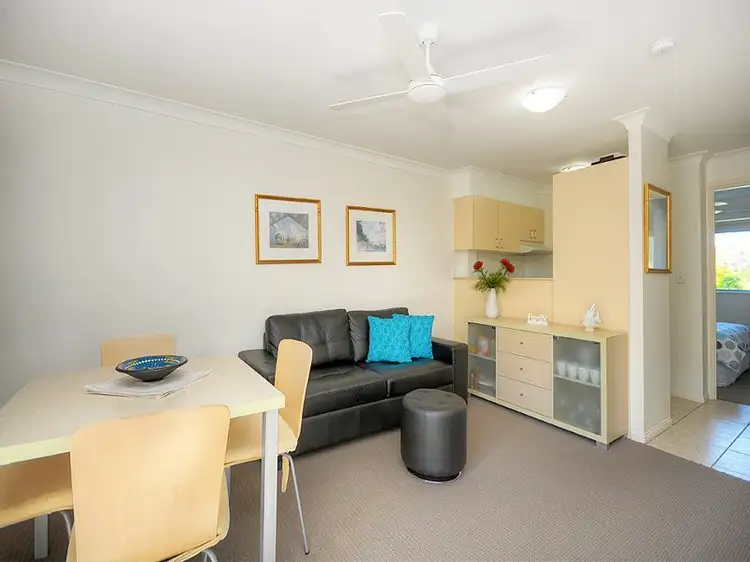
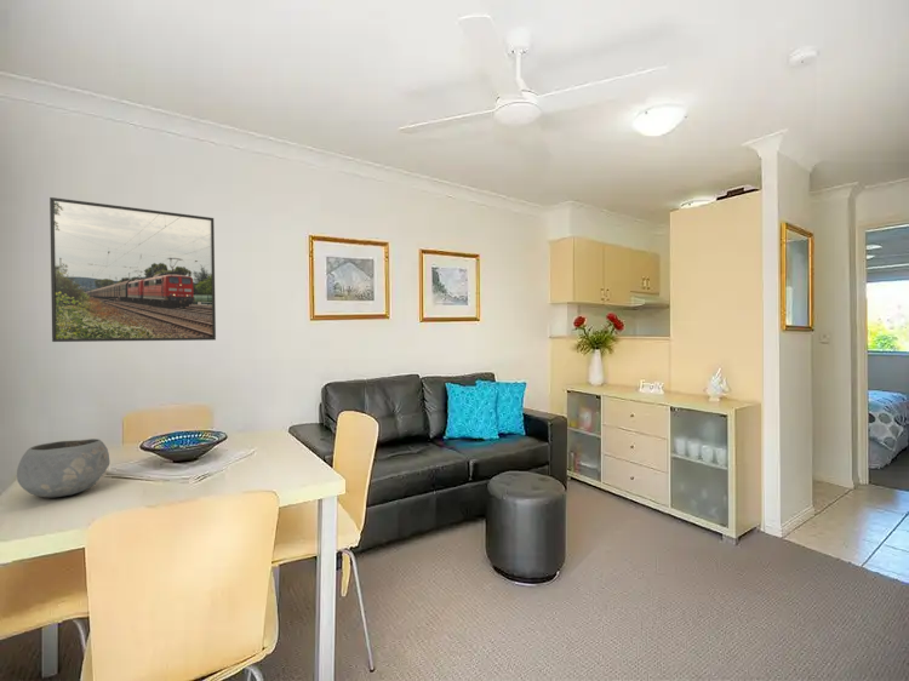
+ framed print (139, 274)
+ bowl (65, 468)
